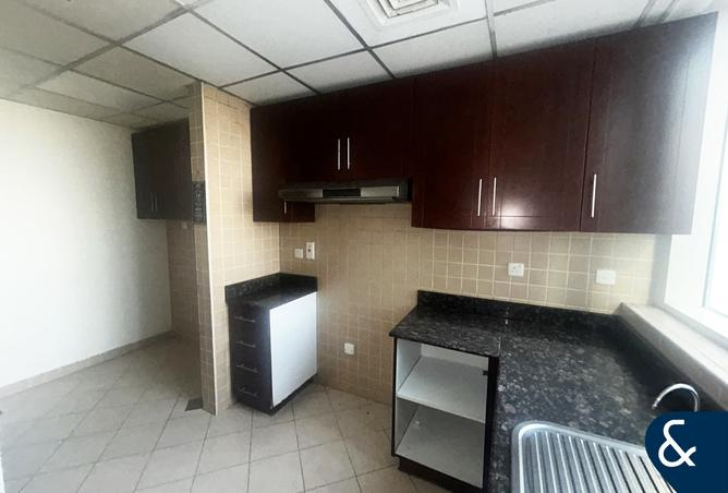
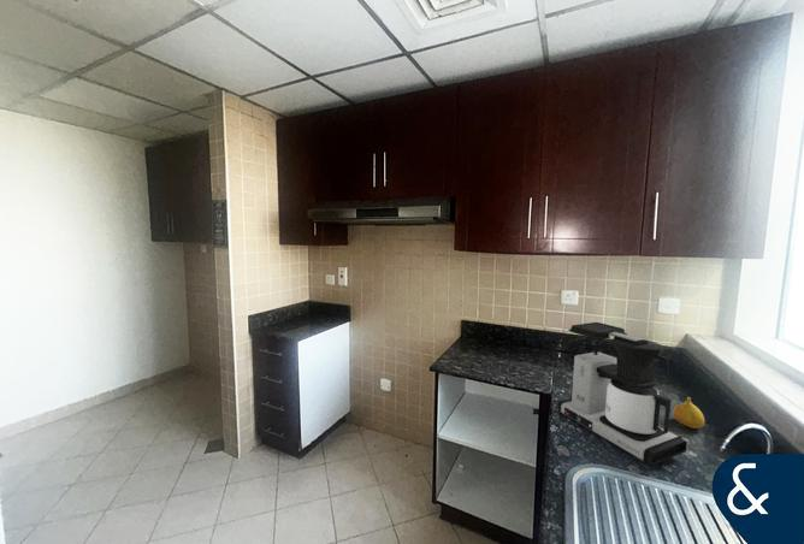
+ coffee maker (617, 384)
+ fruit (688, 410)
